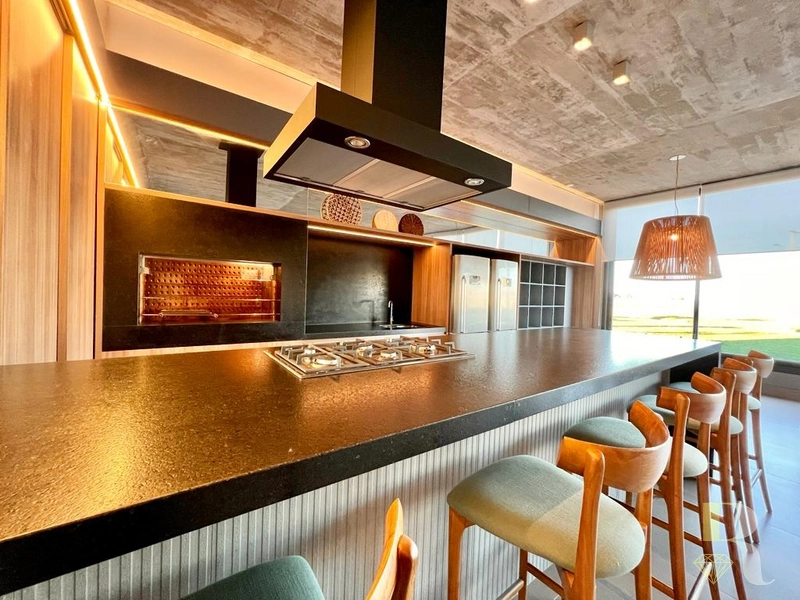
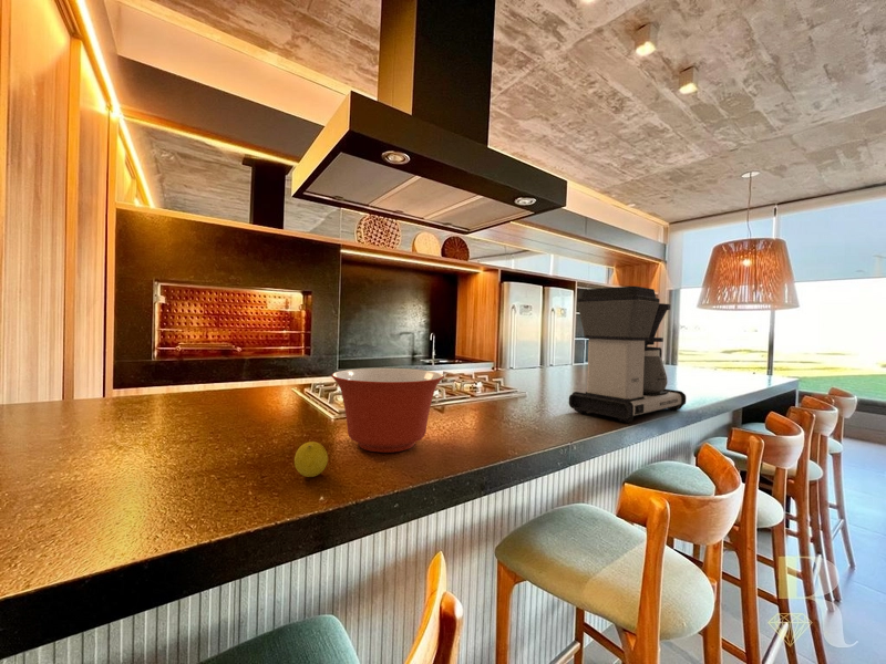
+ fruit (310, 458)
+ mixing bowl (388, 408)
+ coffee maker (631, 351)
